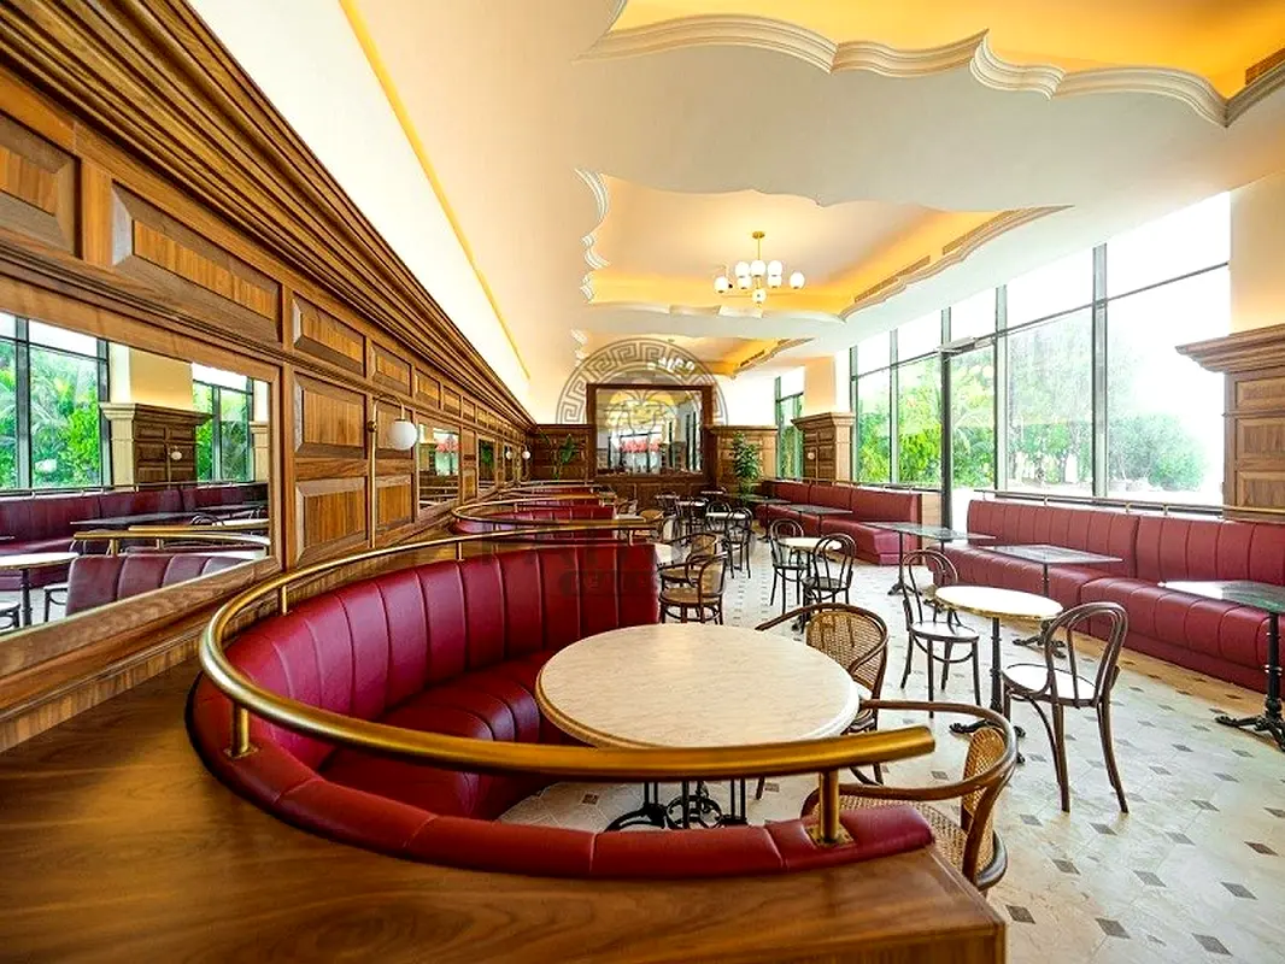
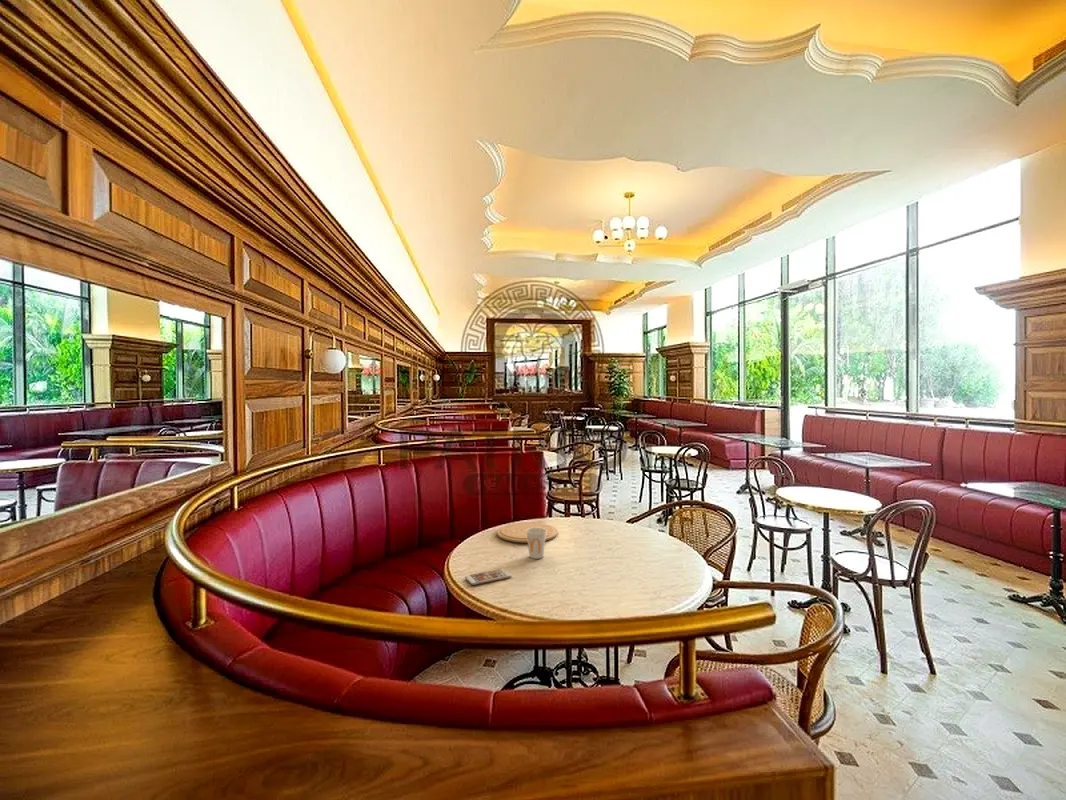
+ plate (526, 532)
+ cup (536, 543)
+ smartphone (488, 576)
